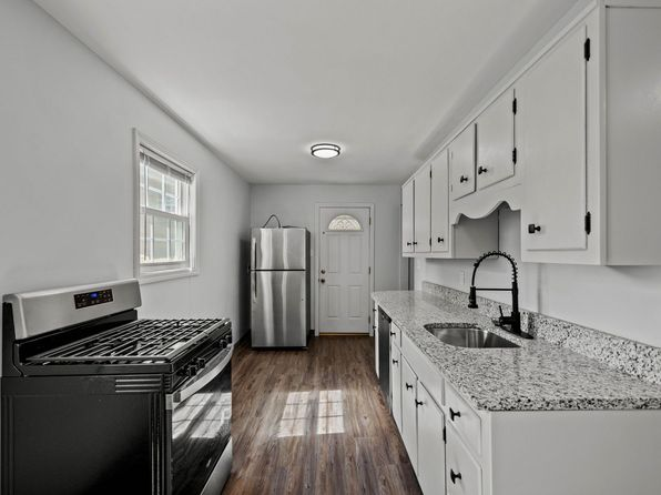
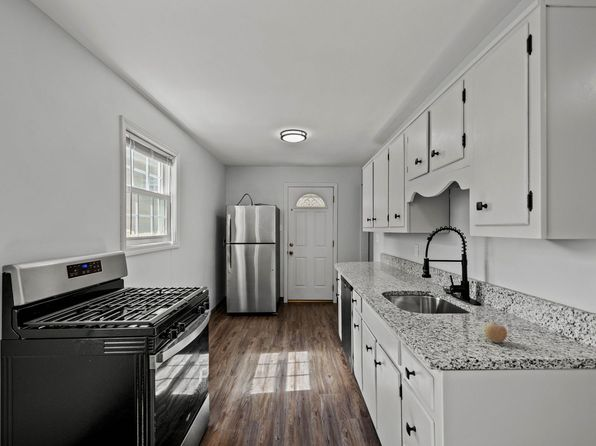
+ fruit (495, 330)
